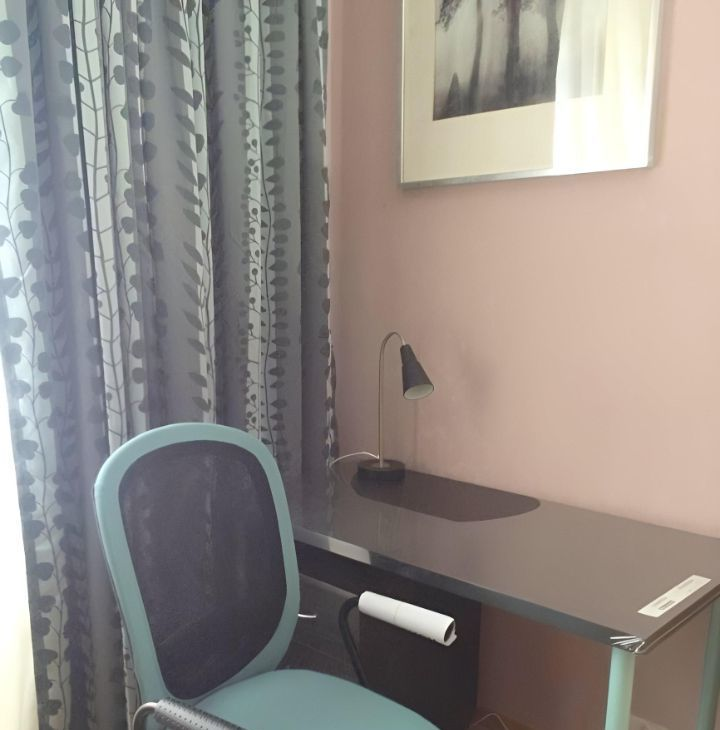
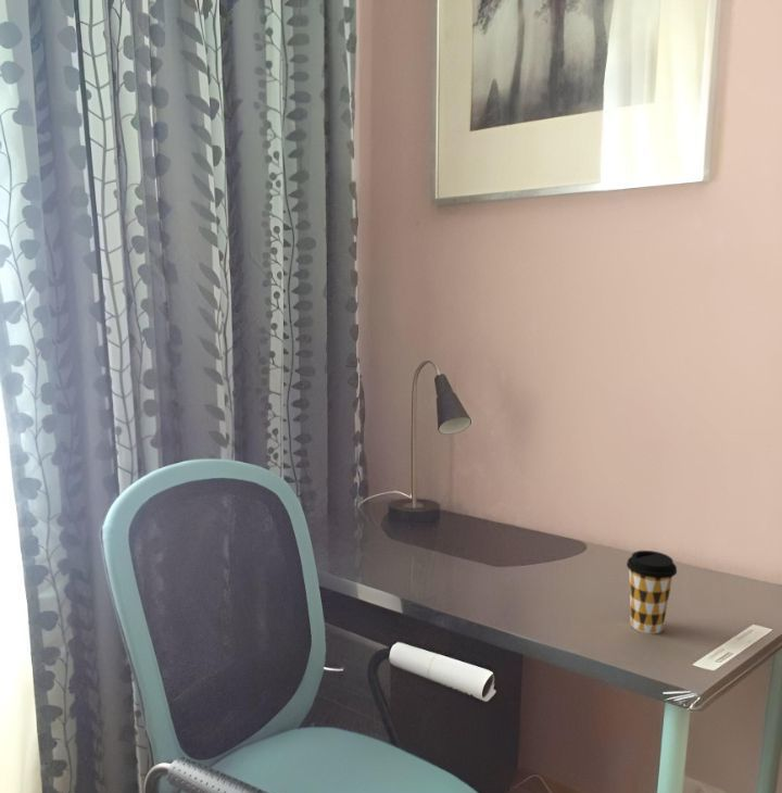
+ coffee cup (649, 592)
